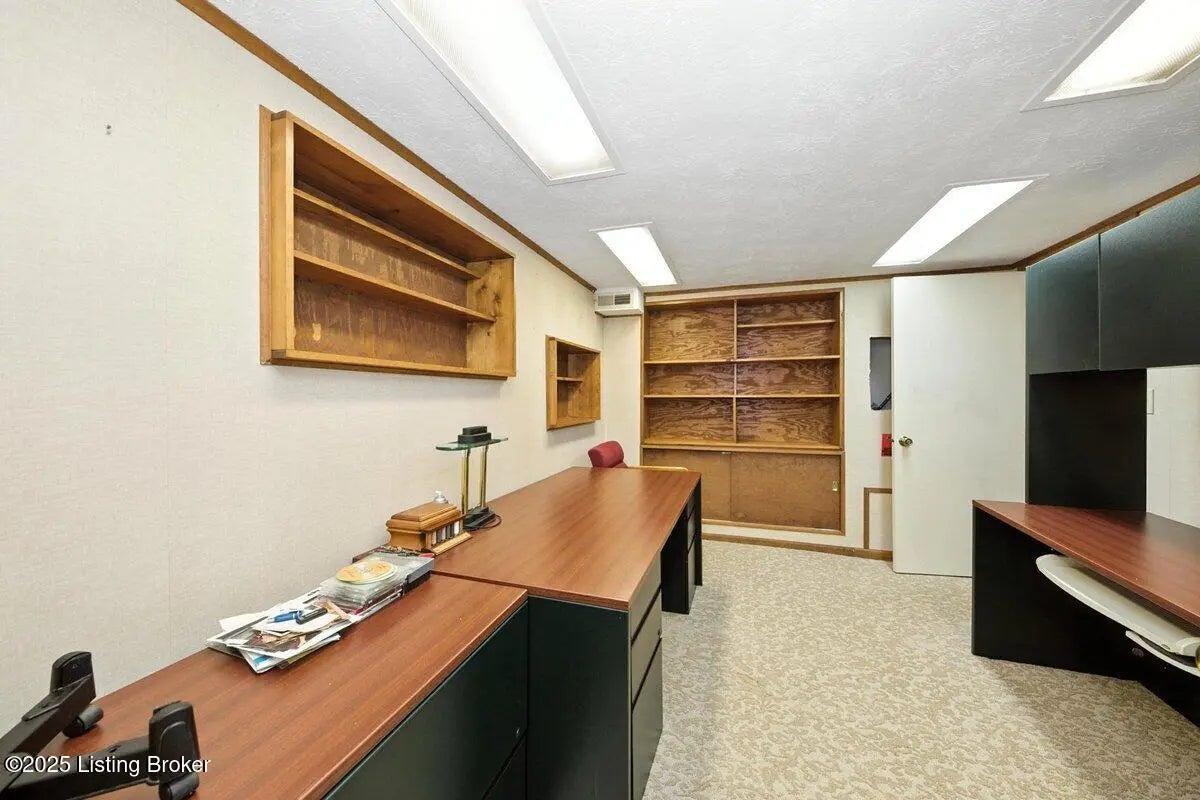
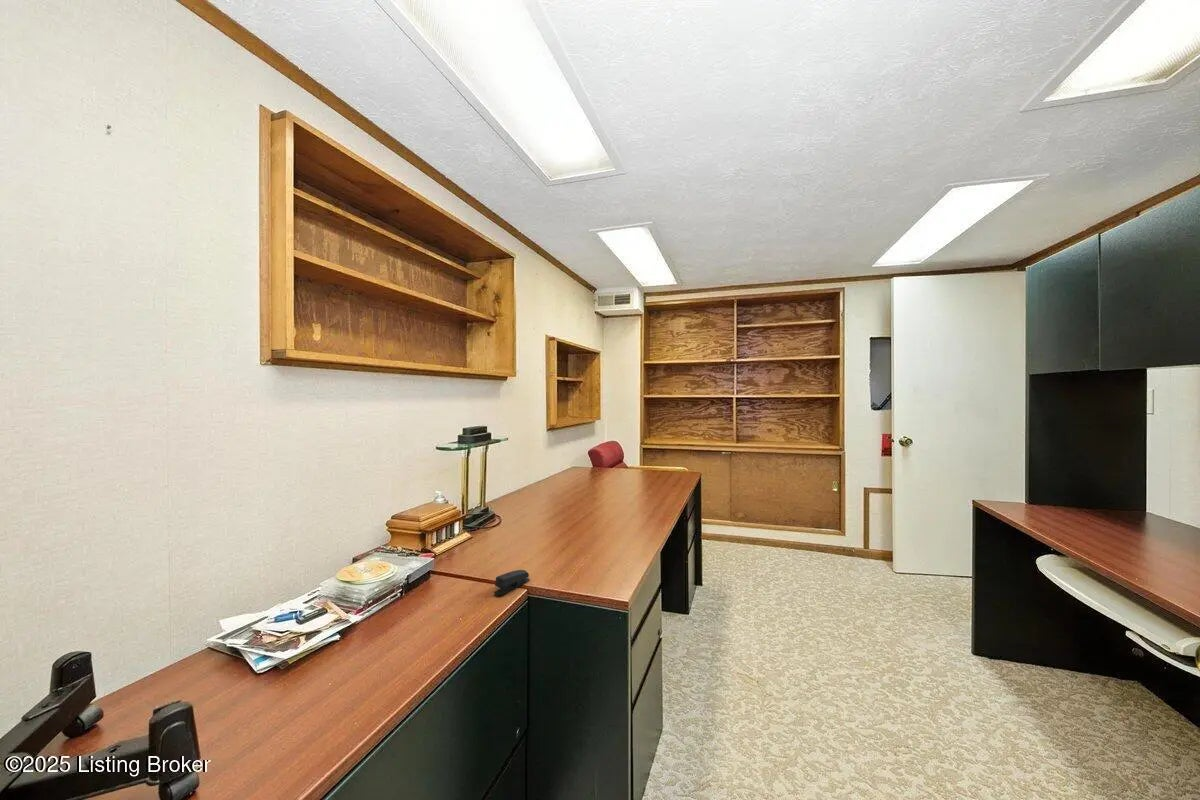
+ stapler (512, 578)
